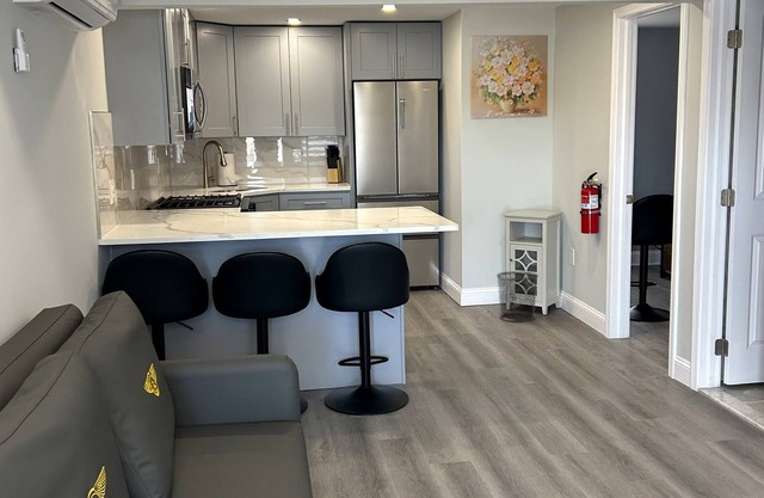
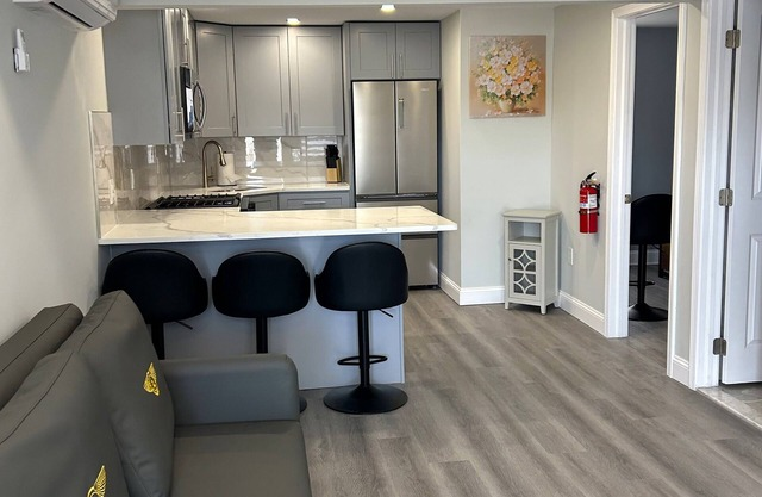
- waste bin (517, 296)
